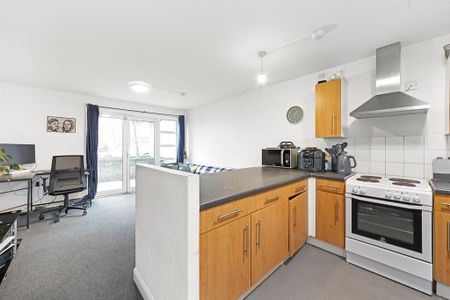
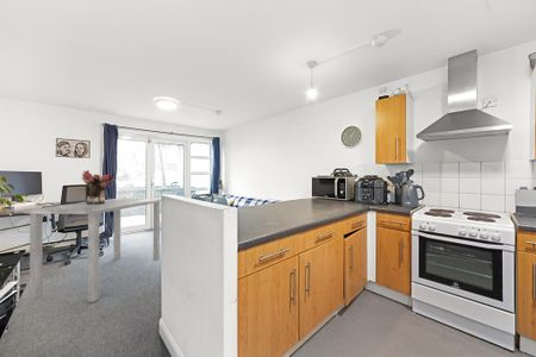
+ bouquet (96, 187)
+ dining table (113, 239)
